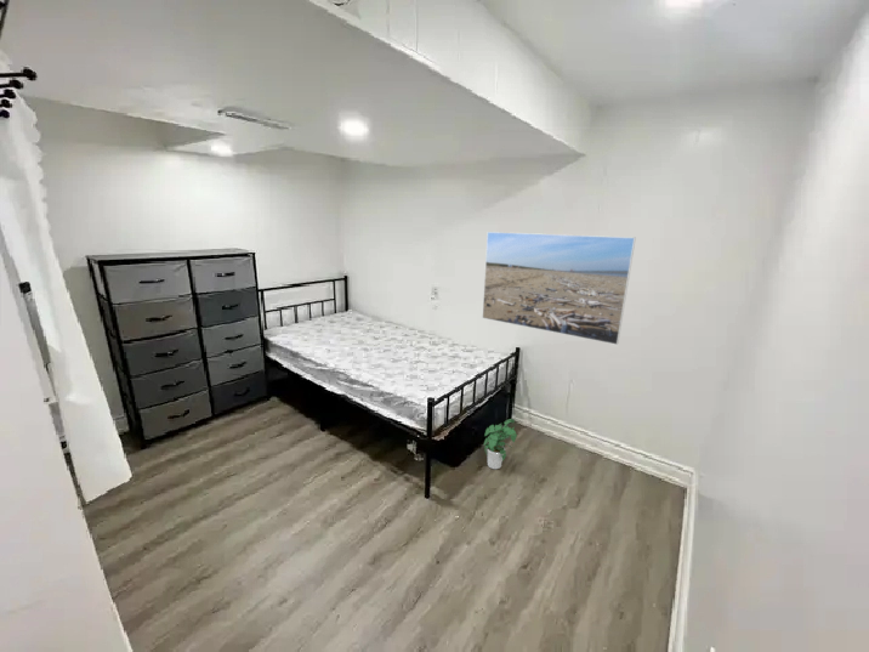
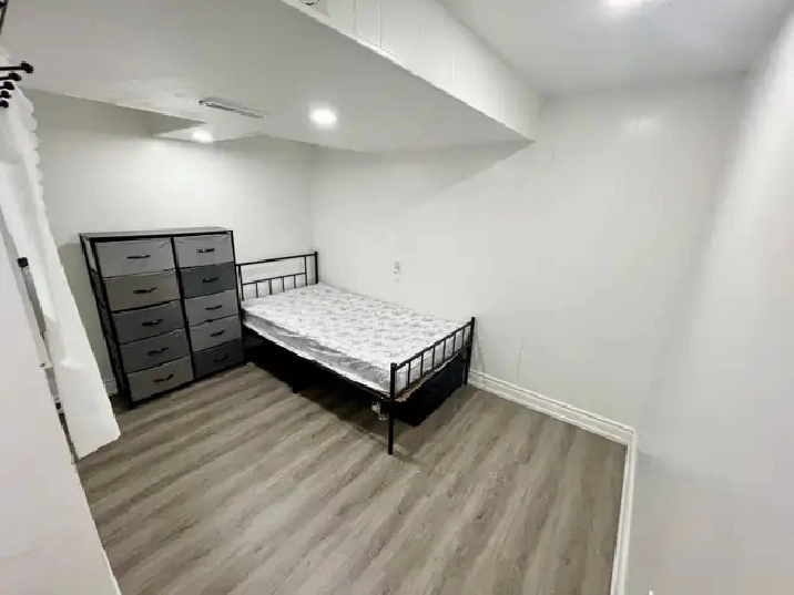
- potted plant (499, 443)
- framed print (547, 283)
